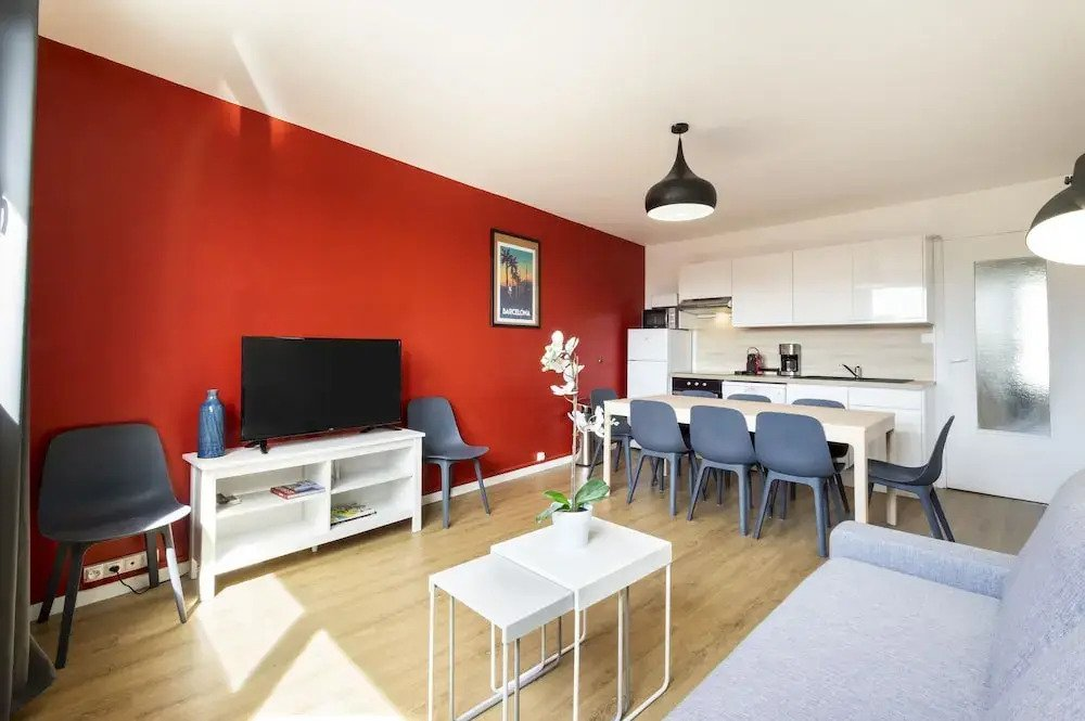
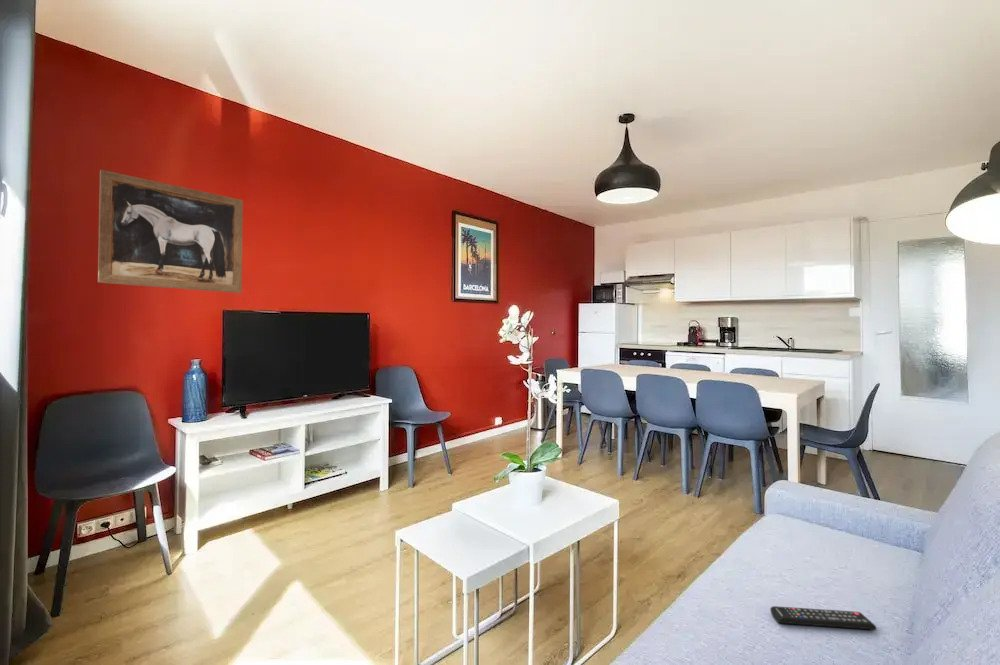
+ remote control (821, 618)
+ wall art (177, 237)
